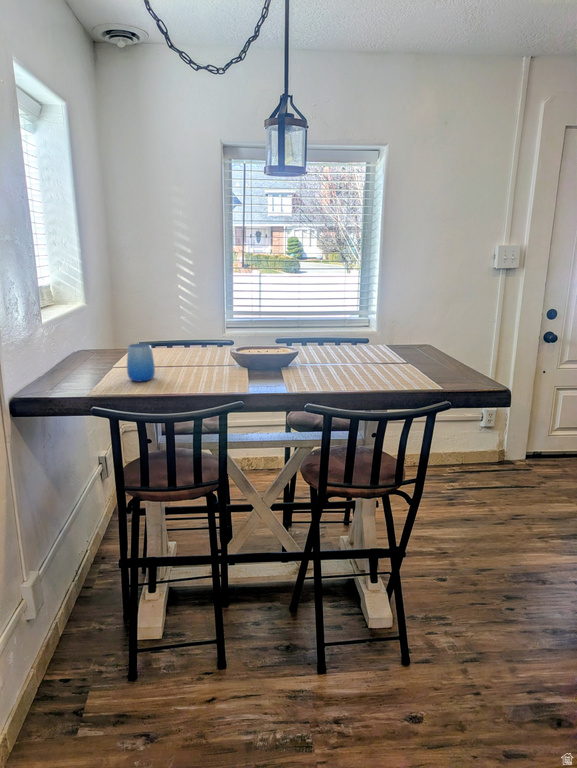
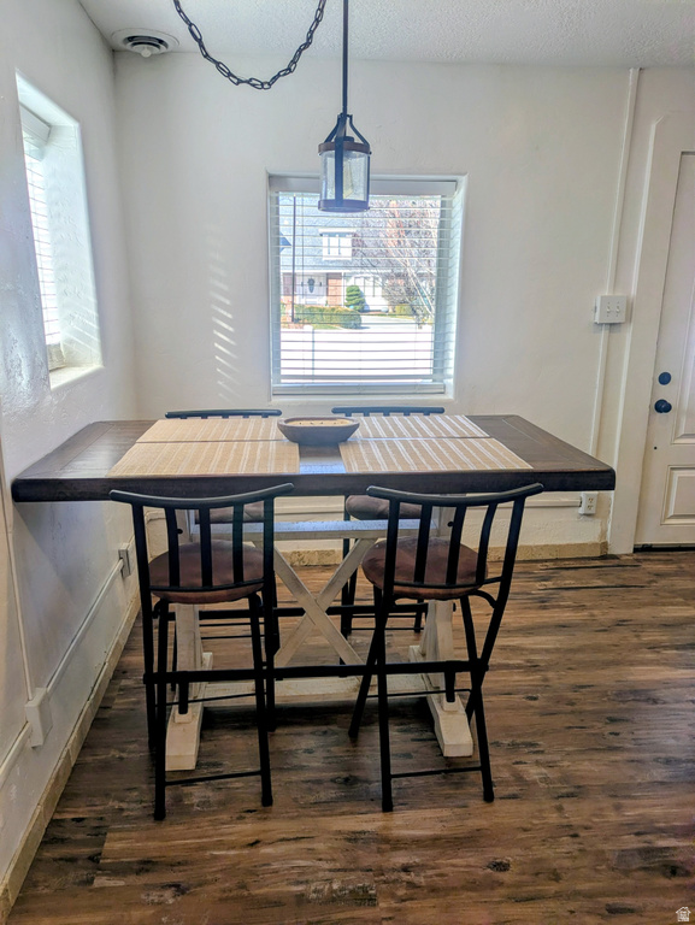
- cup (140, 362)
